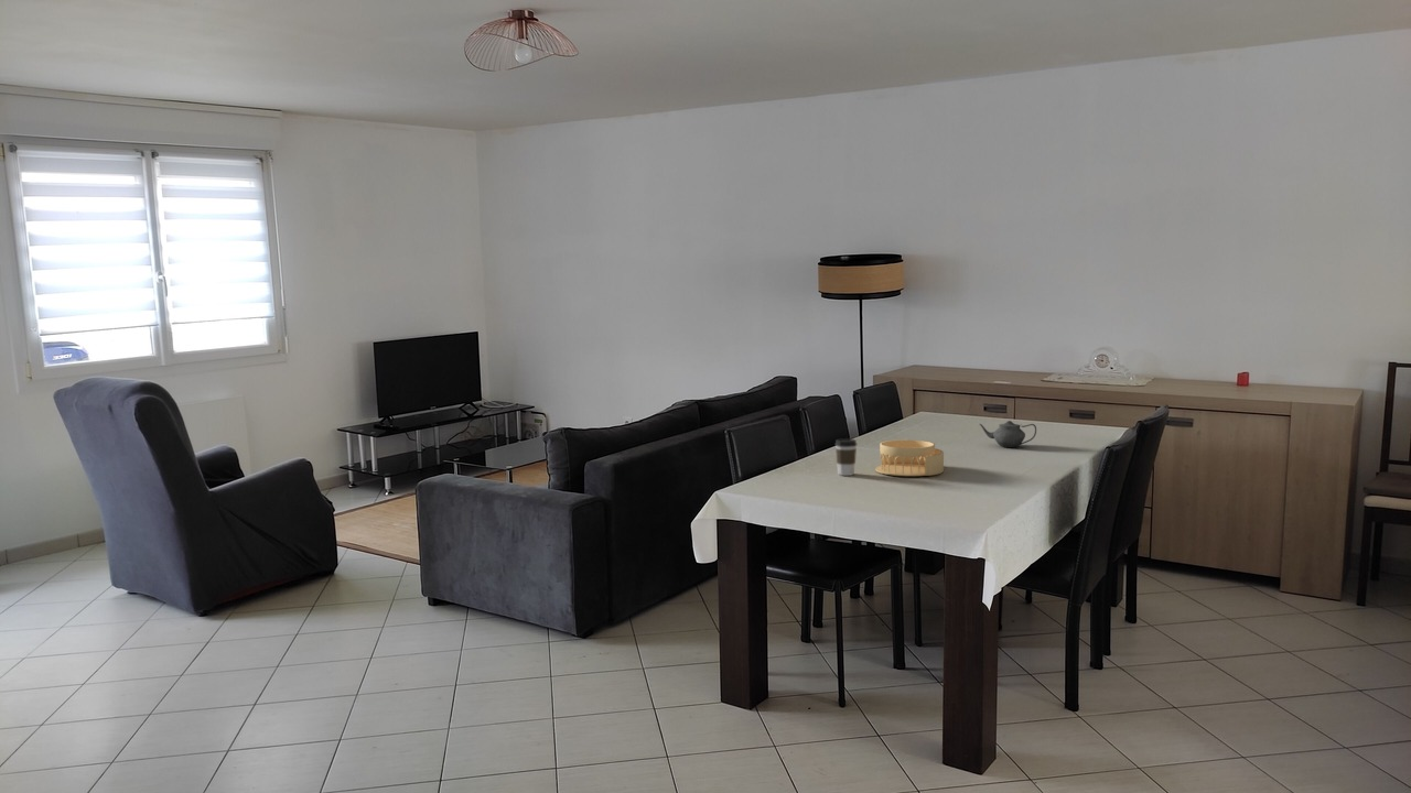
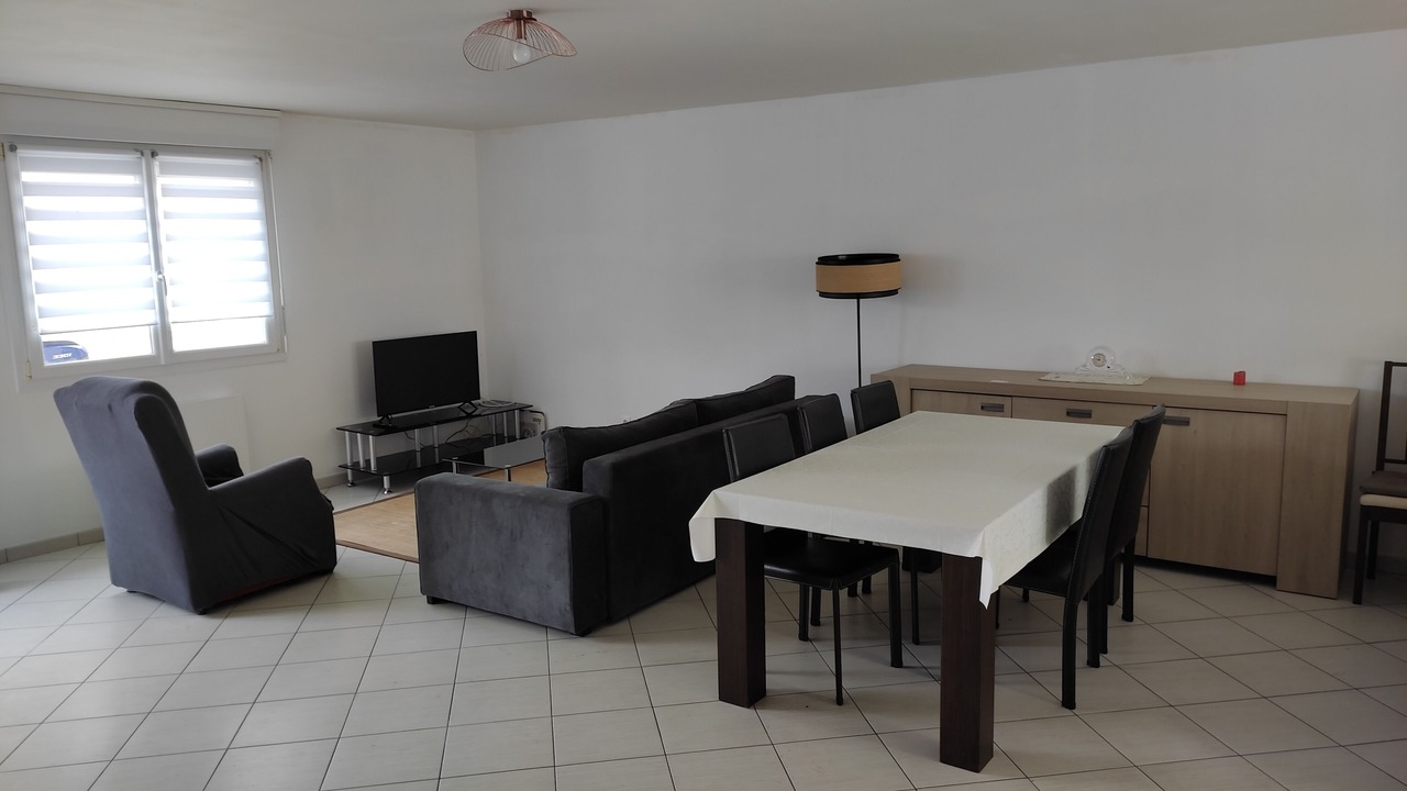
- coffee cup (845, 457)
- teapot (1006, 433)
- architectural model (908, 456)
